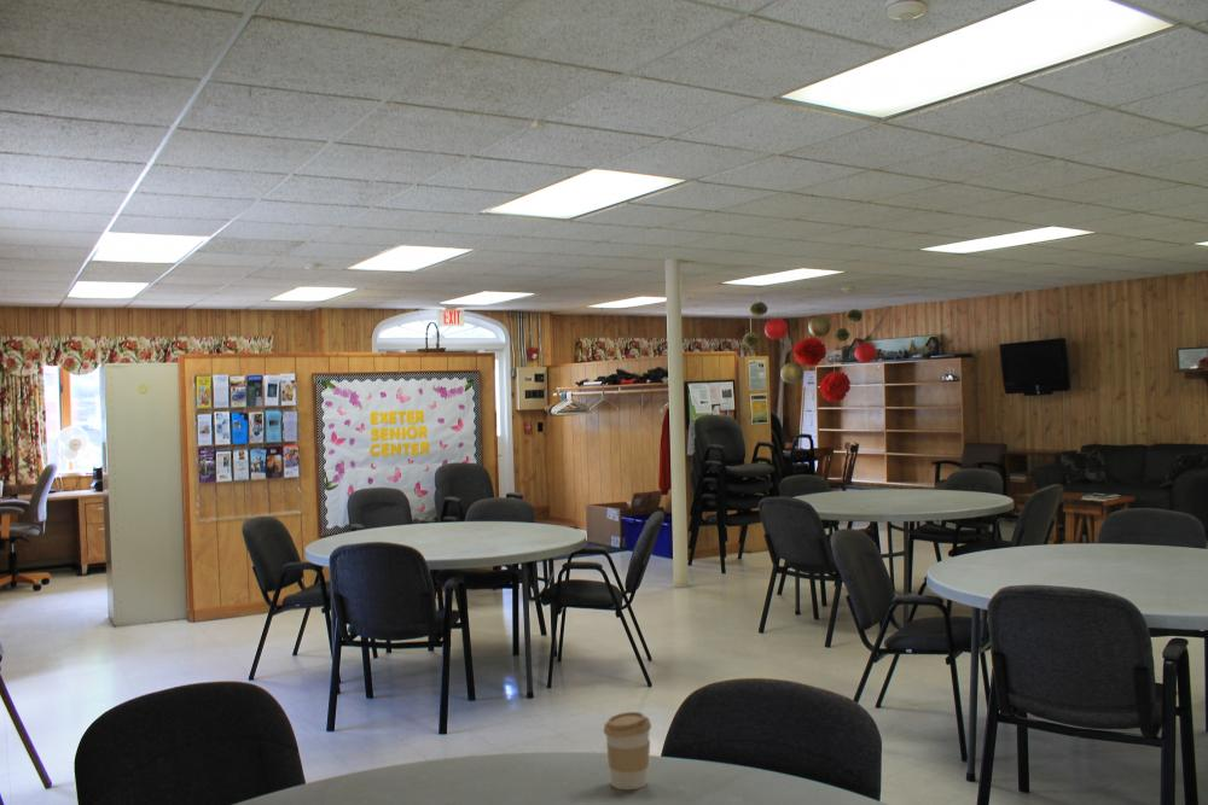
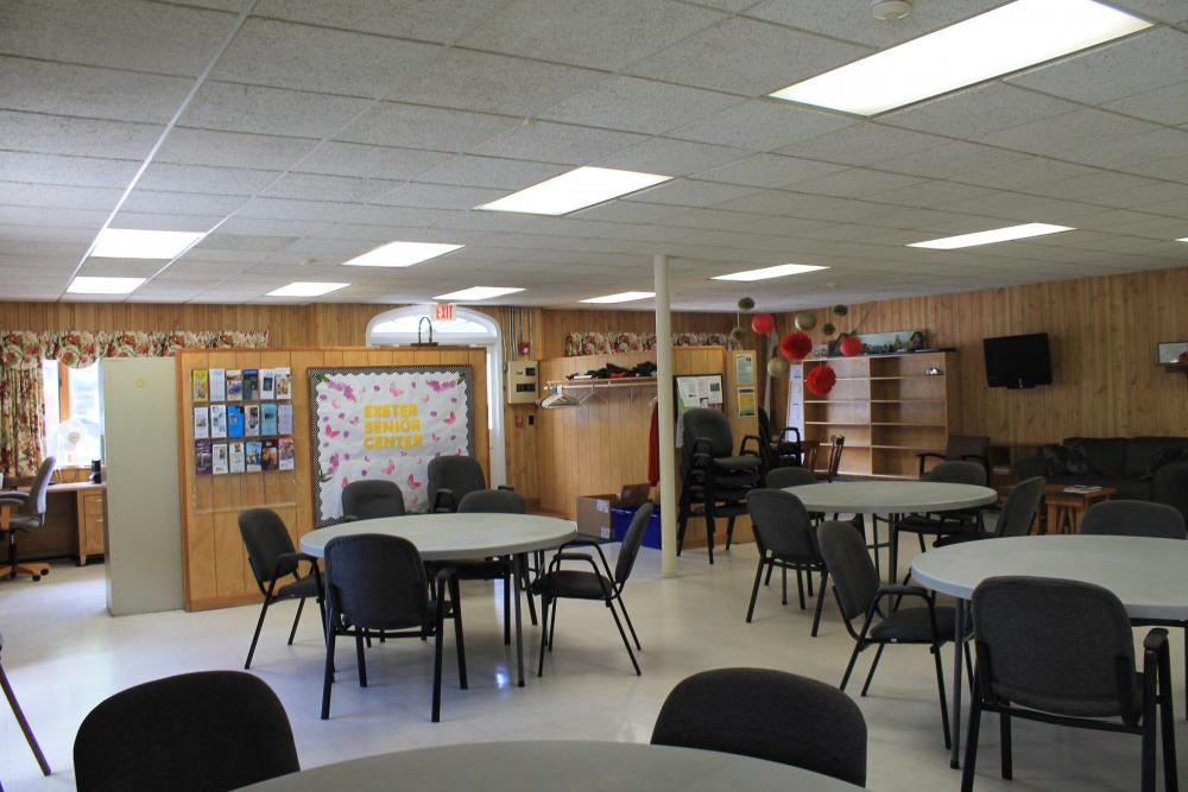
- coffee cup (627, 748)
